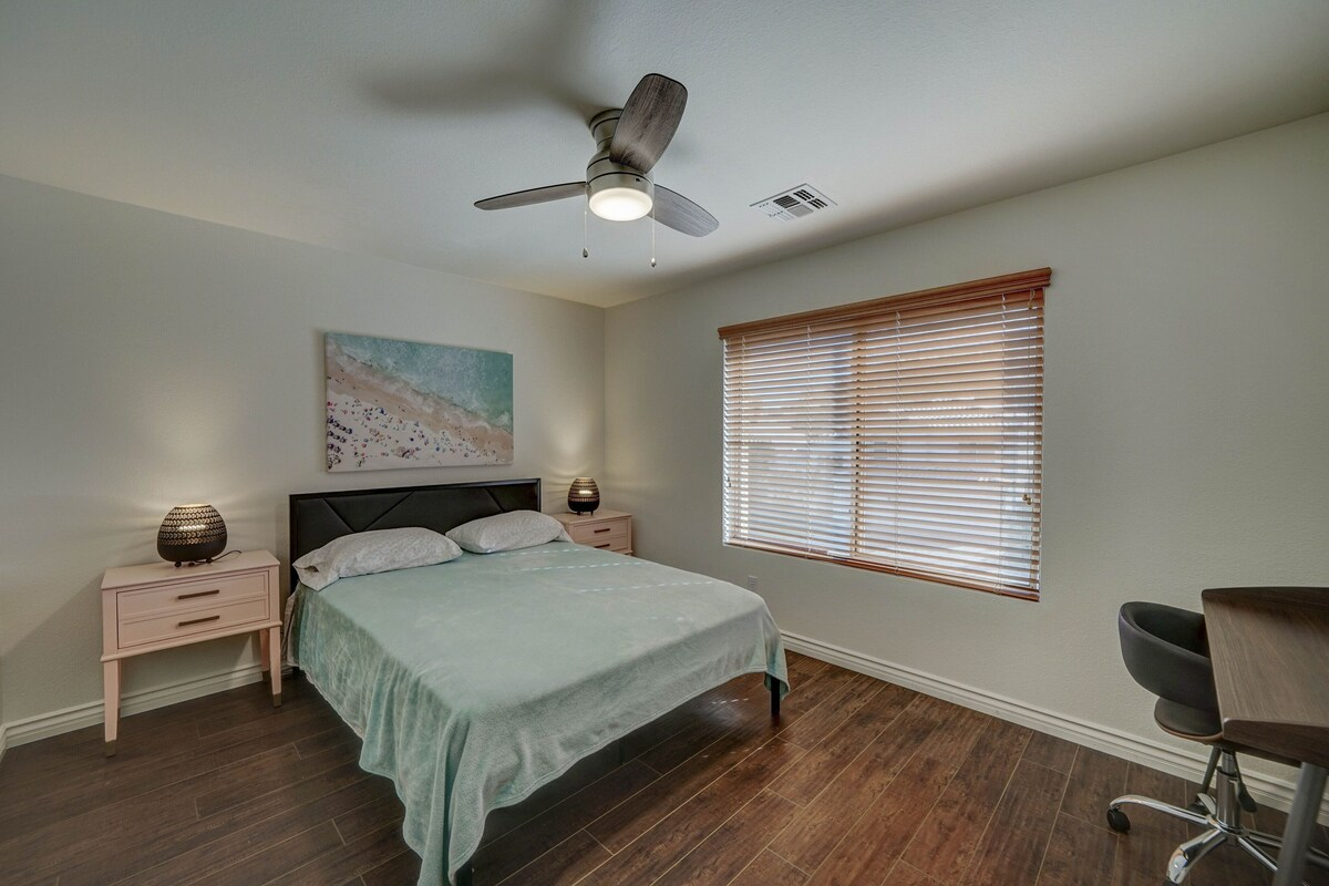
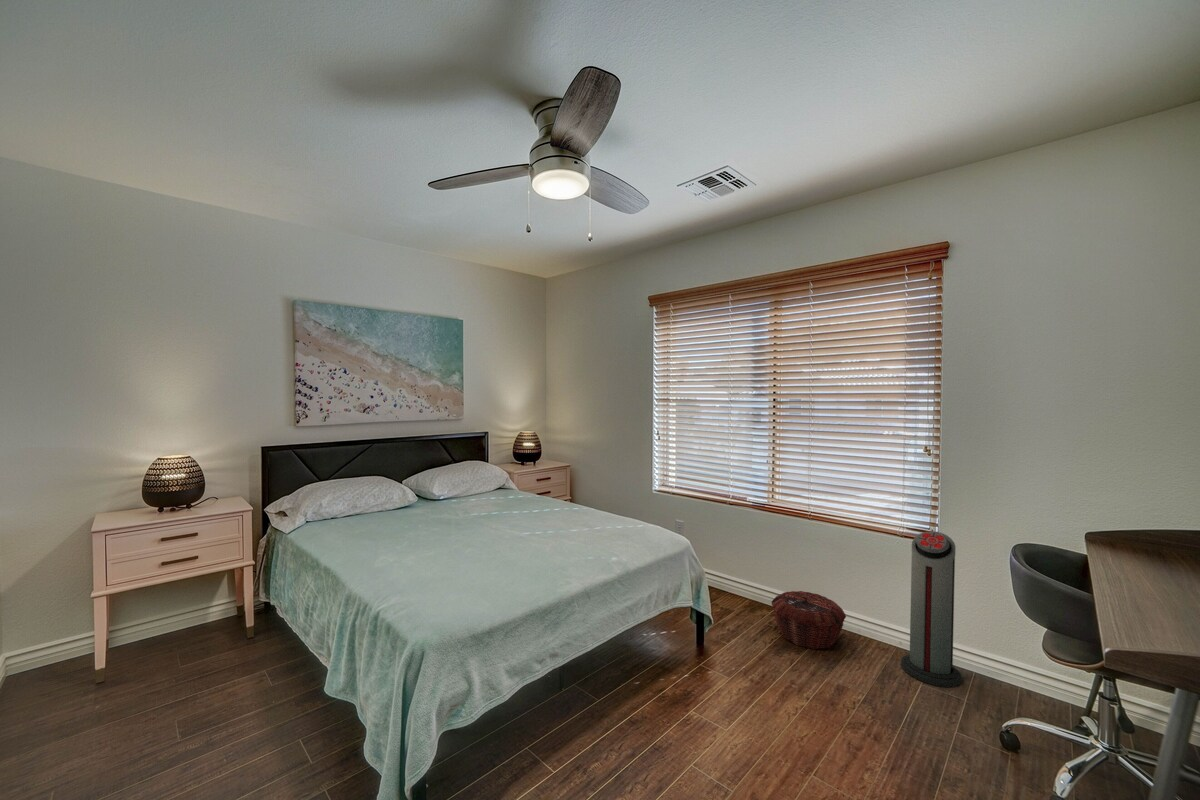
+ air purifier (931, 602)
+ woven basket (807, 616)
